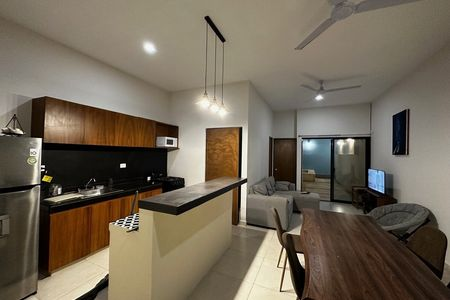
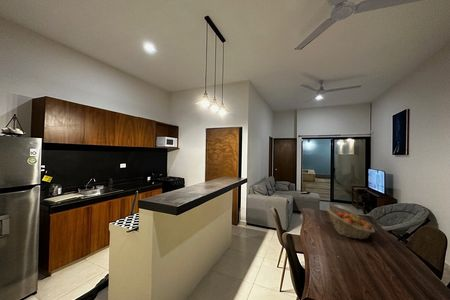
+ fruit basket (348, 221)
